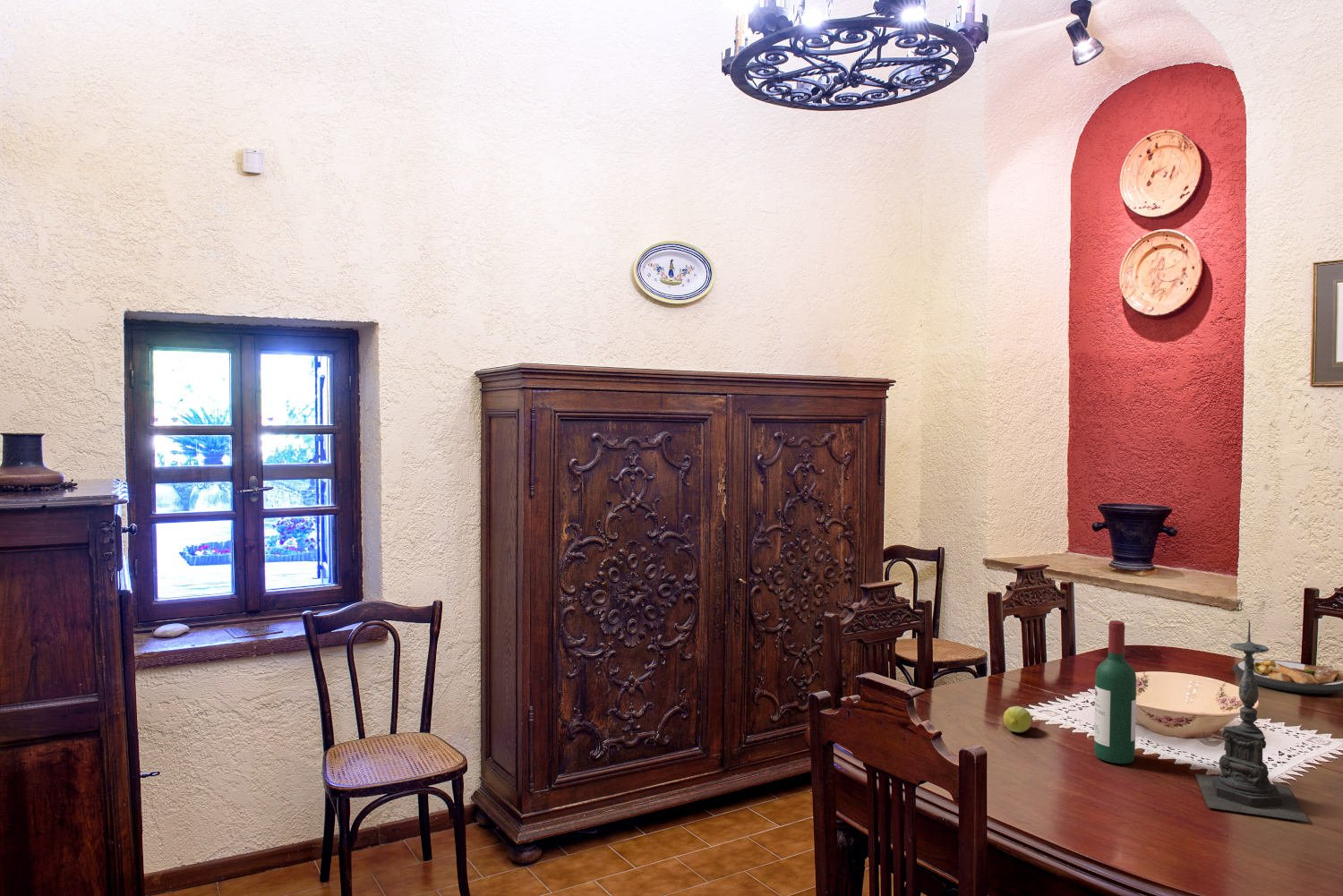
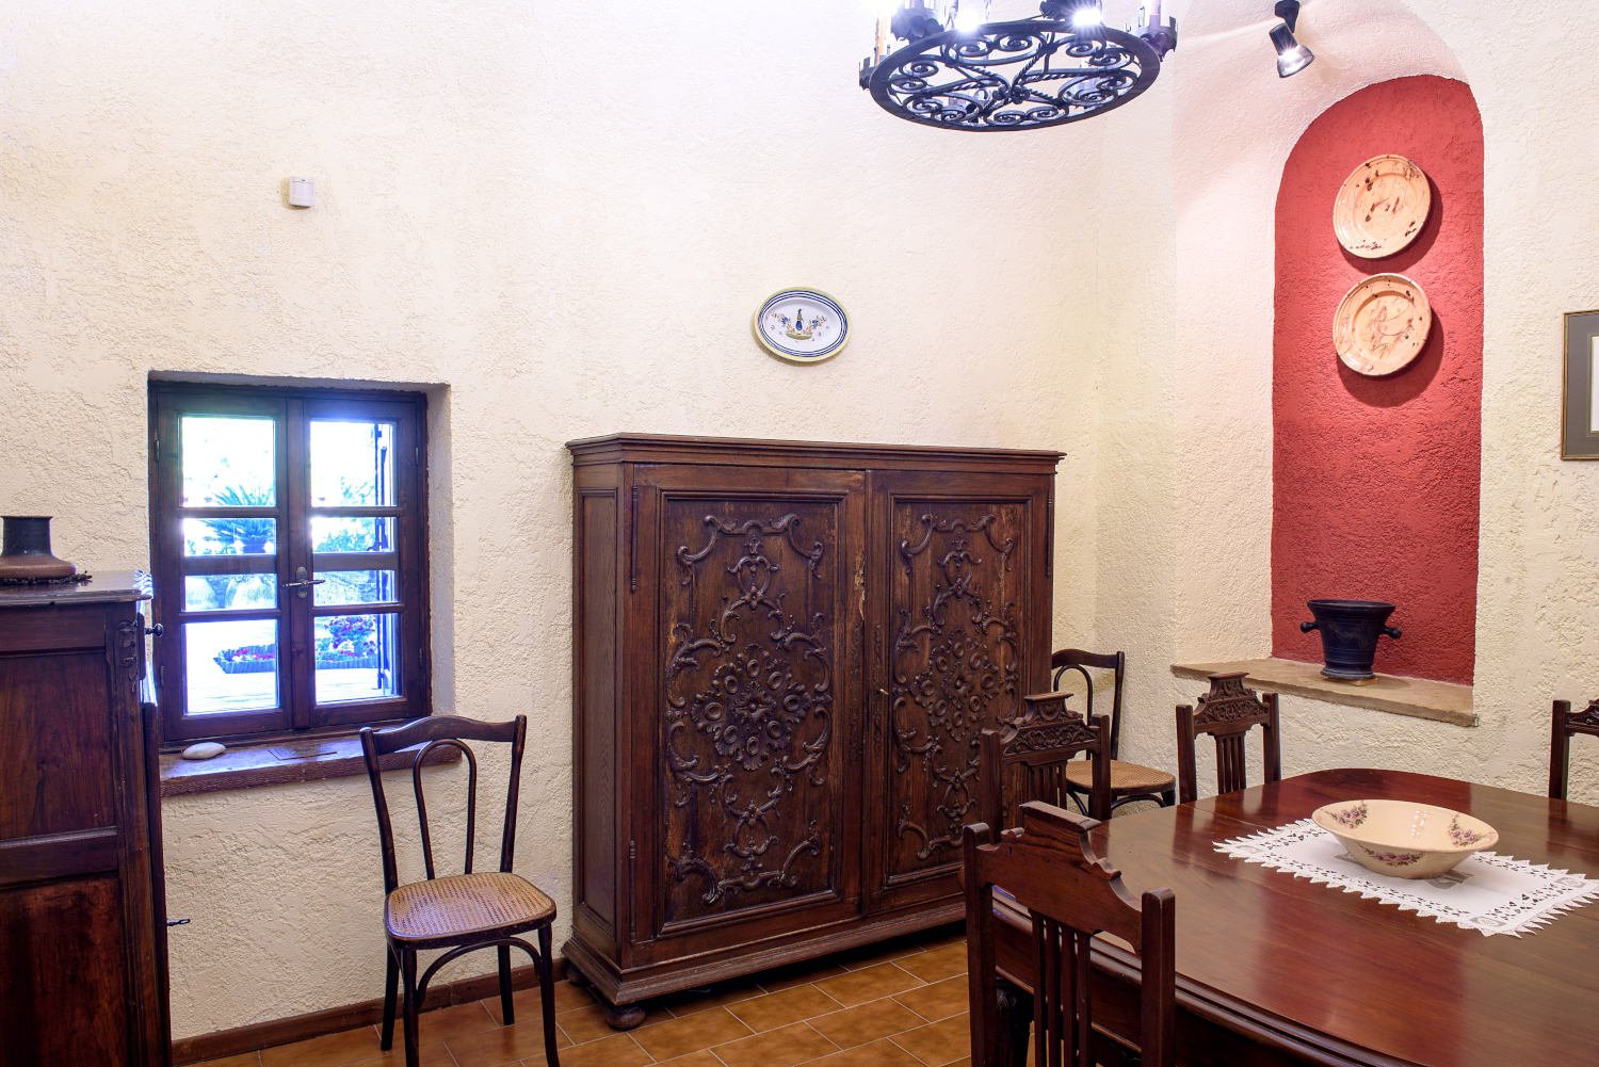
- candle holder (1250, 708)
- plate (1290, 672)
- fruit (1017, 719)
- wine bottle (1115, 690)
